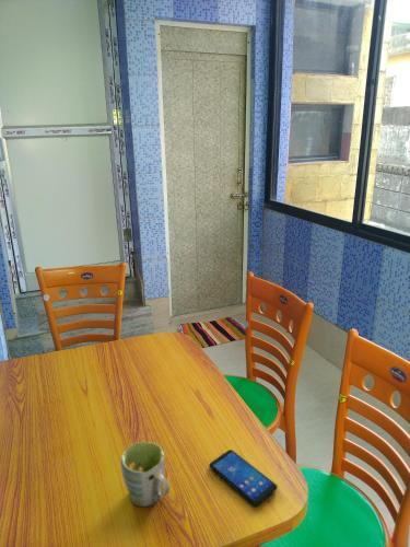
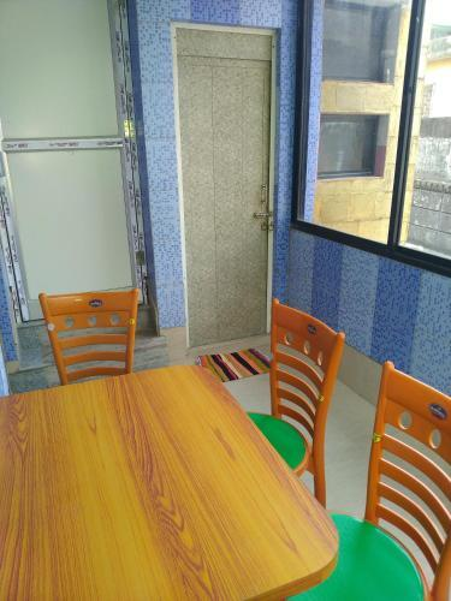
- mug (149, 478)
- smartphone (242, 475)
